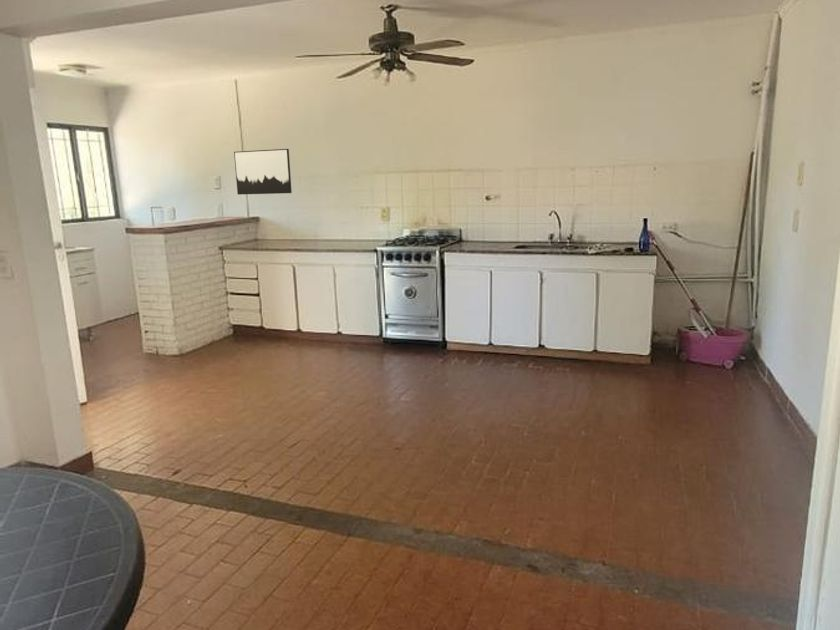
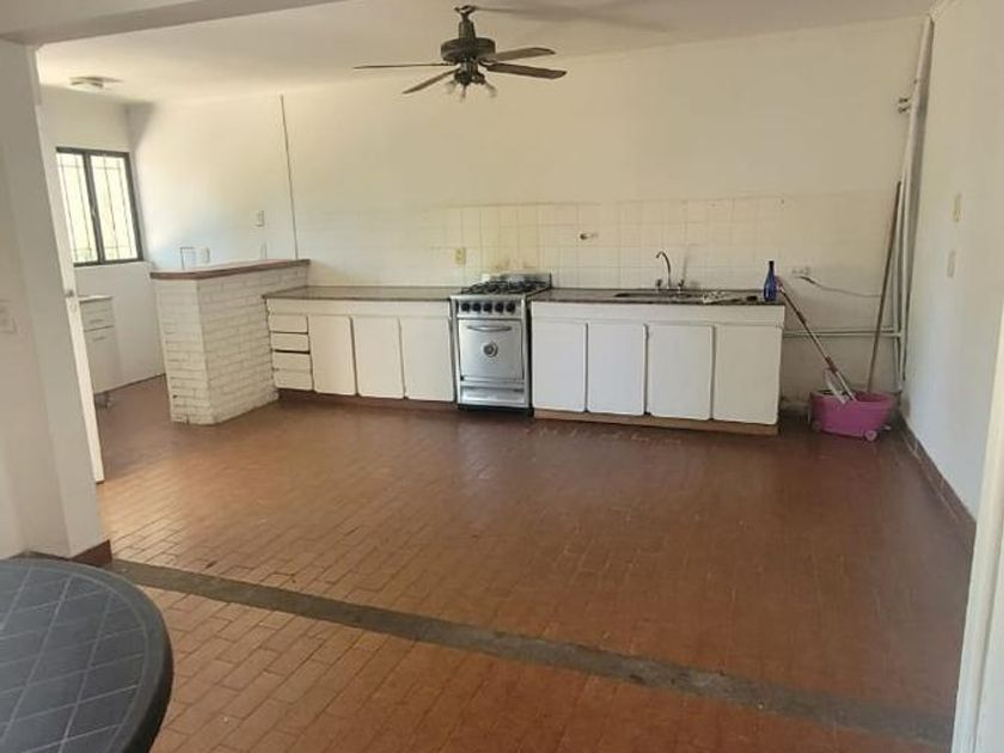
- wall art (262, 172)
